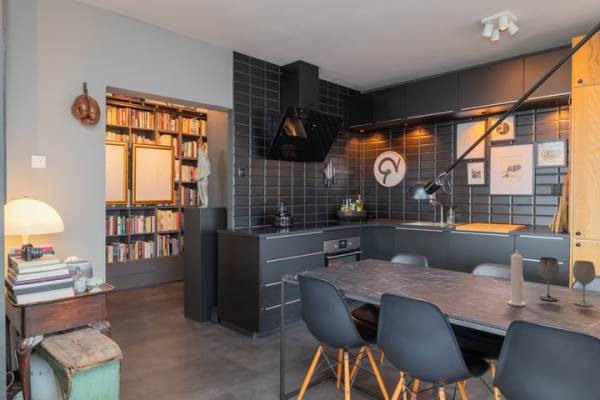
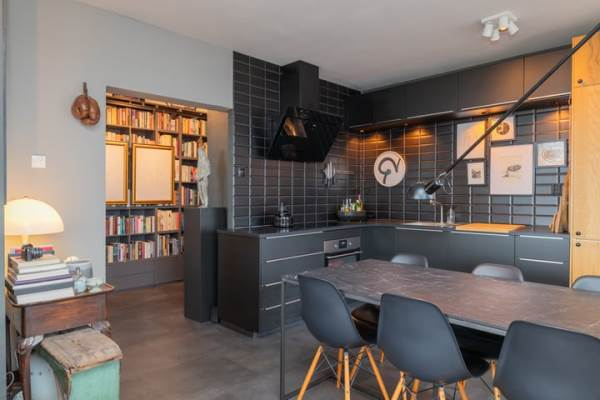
- candle (516, 276)
- wineglass (574, 277)
